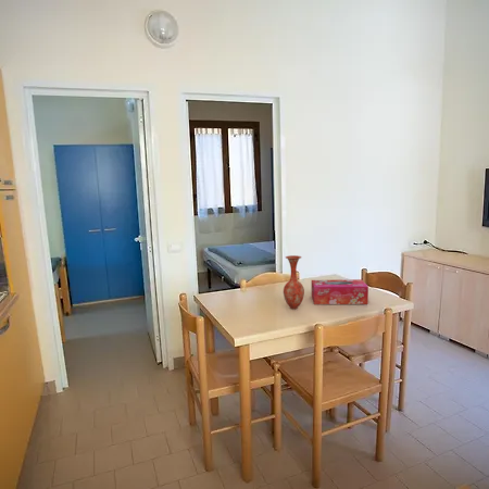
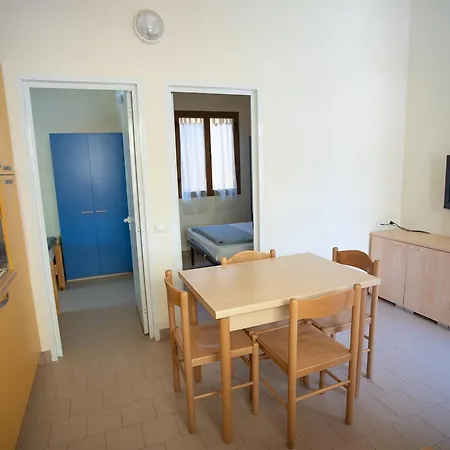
- vase (293, 283)
- tissue box (338, 291)
